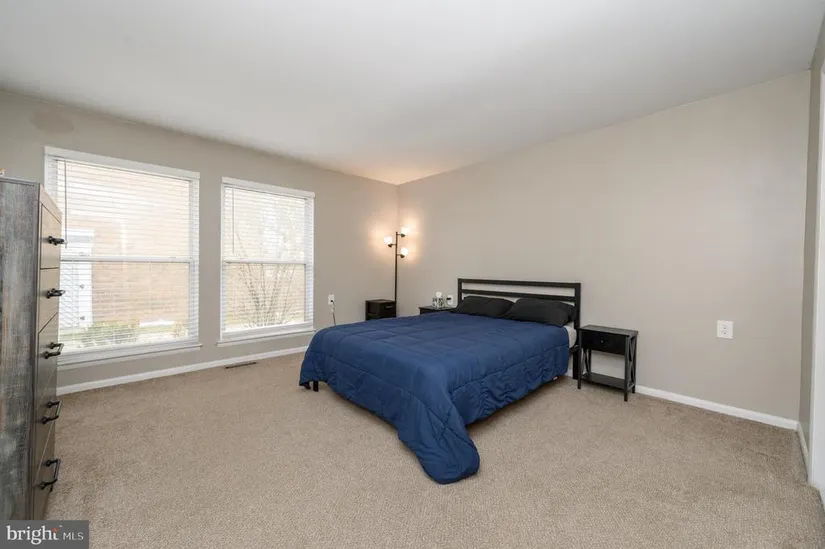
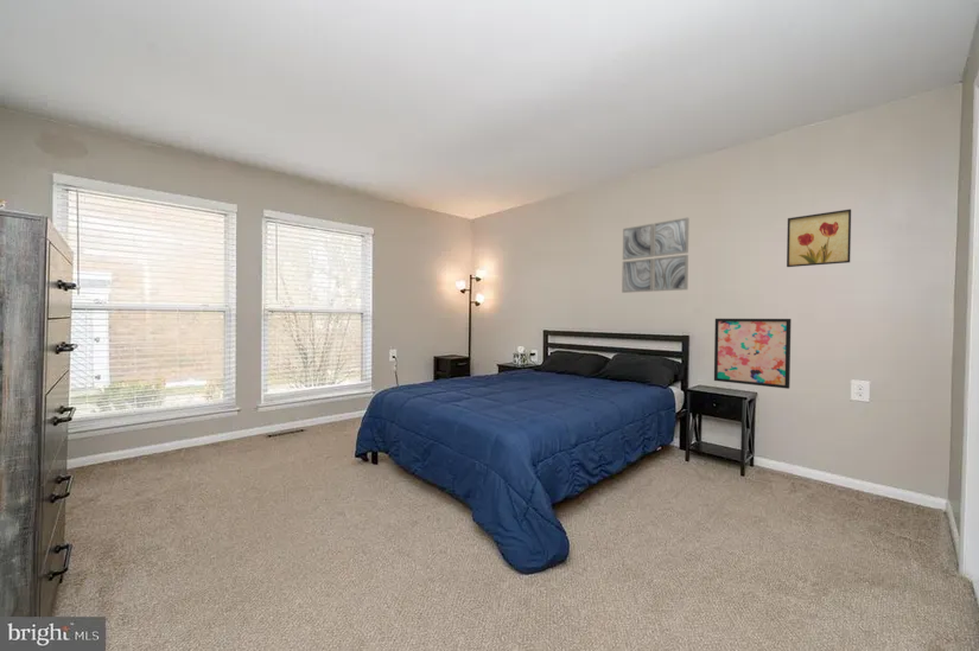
+ wall art (750, 351)
+ wall art (818, 240)
+ wall art (653, 256)
